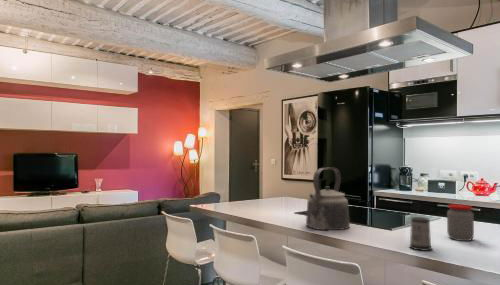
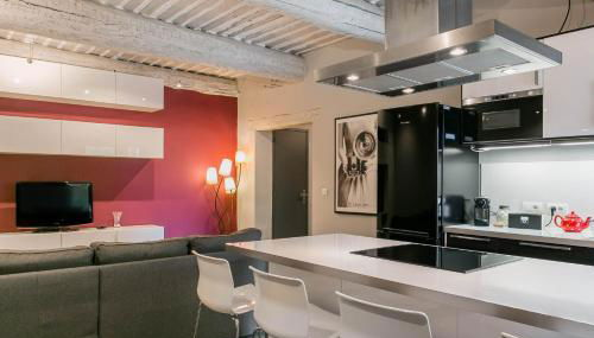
- jar (460, 222)
- kettle (325, 197)
- mug (422, 232)
